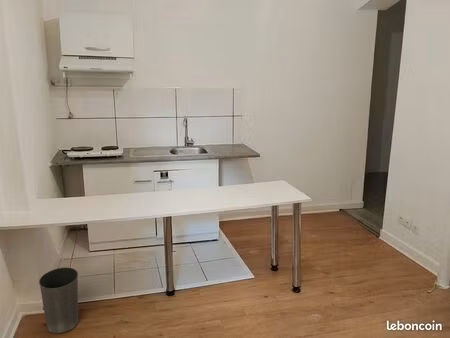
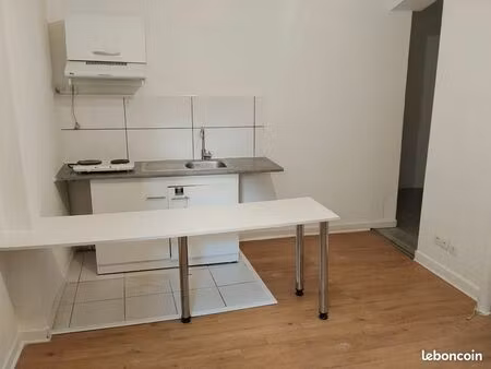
- waste basket (60, 301)
